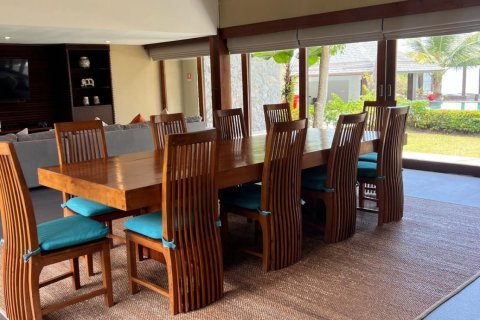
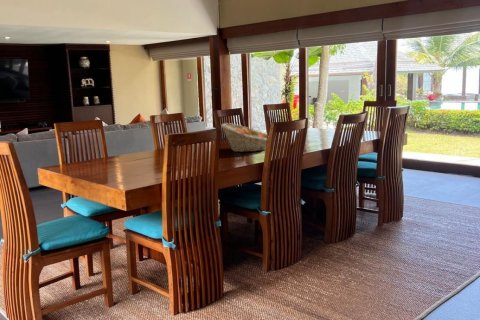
+ fruit basket (246, 136)
